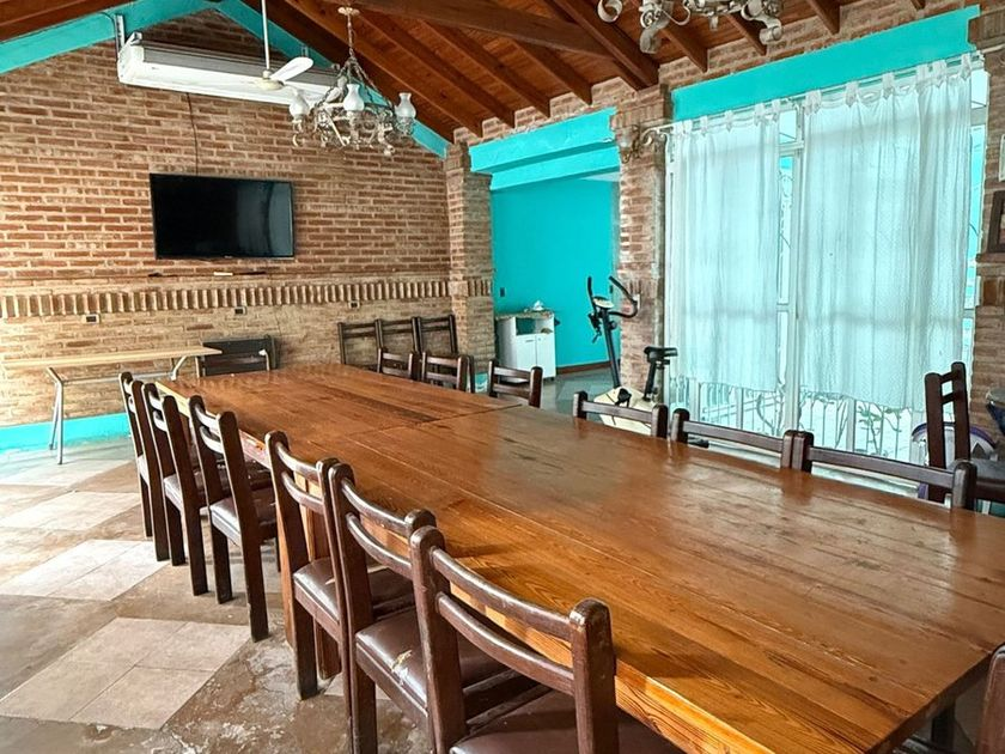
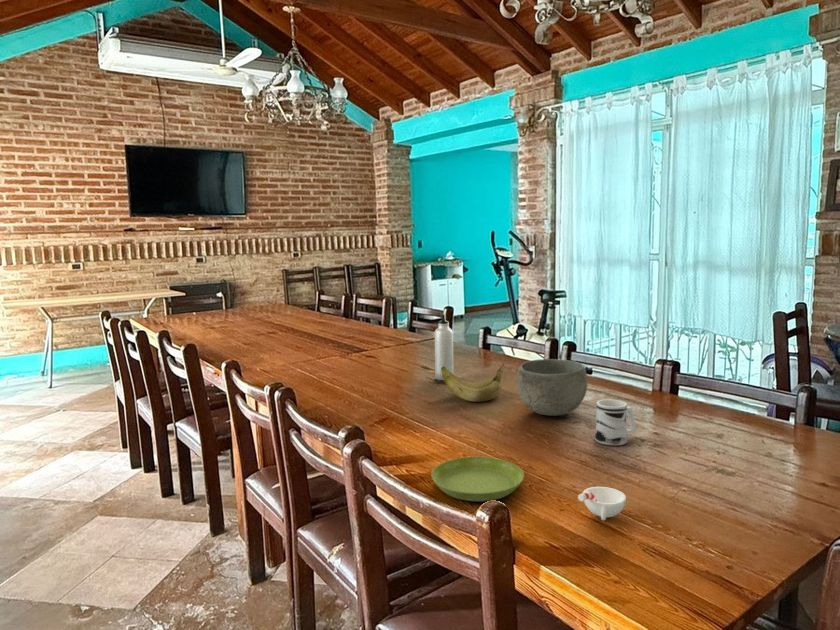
+ water bottle (443, 346)
+ mug (616, 420)
+ saucer (477, 479)
+ cup (600, 502)
+ banana (467, 382)
+ bowl (551, 388)
